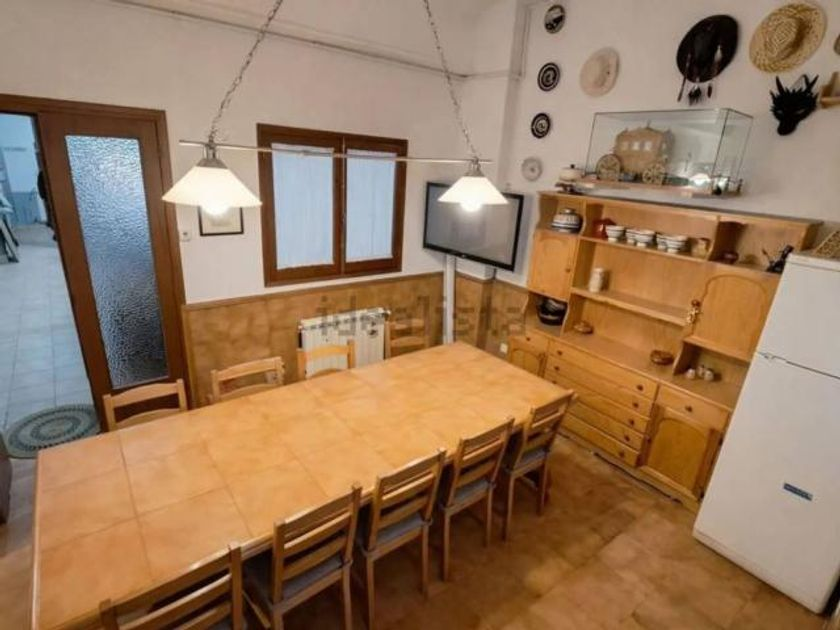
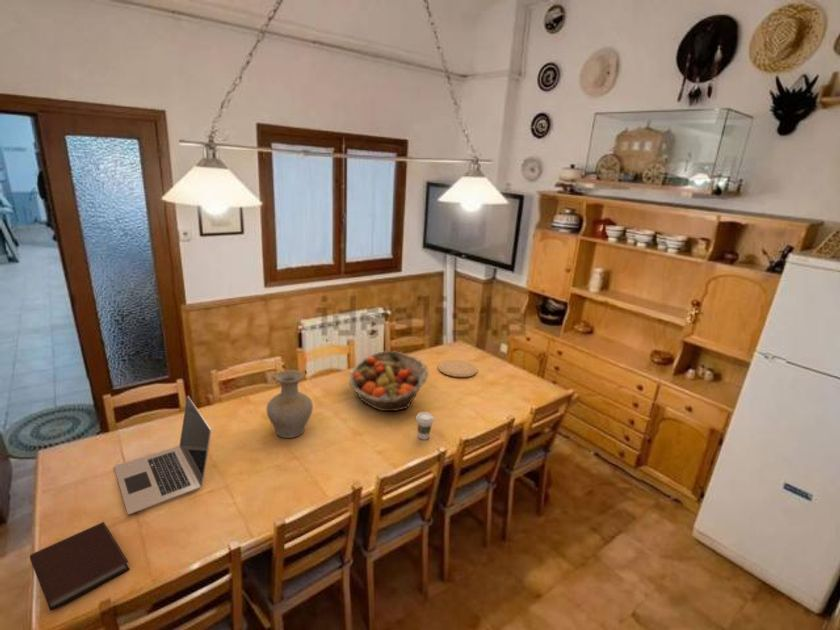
+ coffee cup (424, 426)
+ laptop (161, 451)
+ plate (457, 367)
+ fruit basket (388, 380)
+ vase (289, 403)
+ notebook (79, 562)
